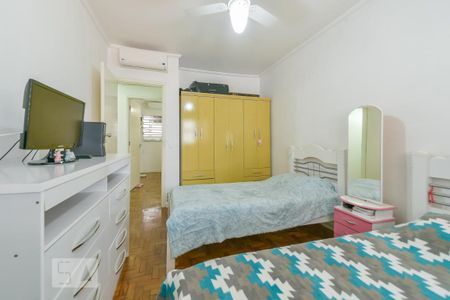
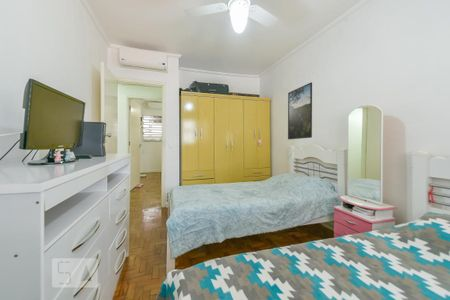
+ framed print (299, 113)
